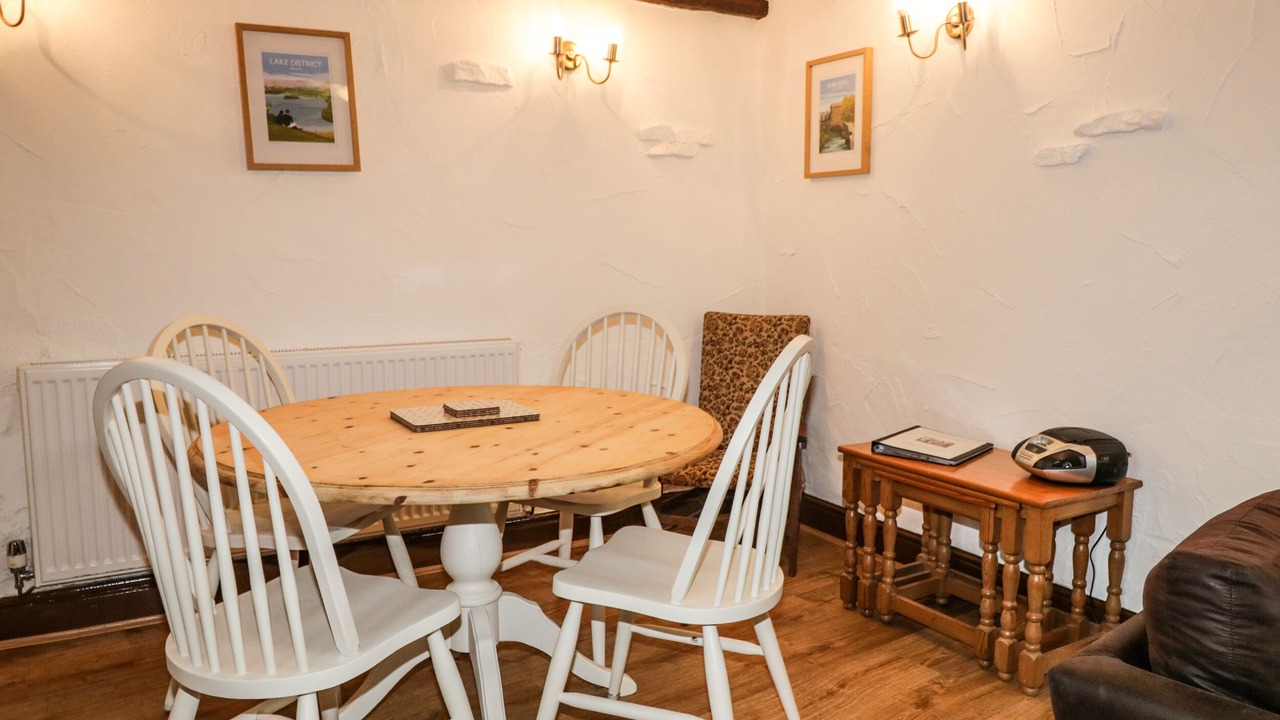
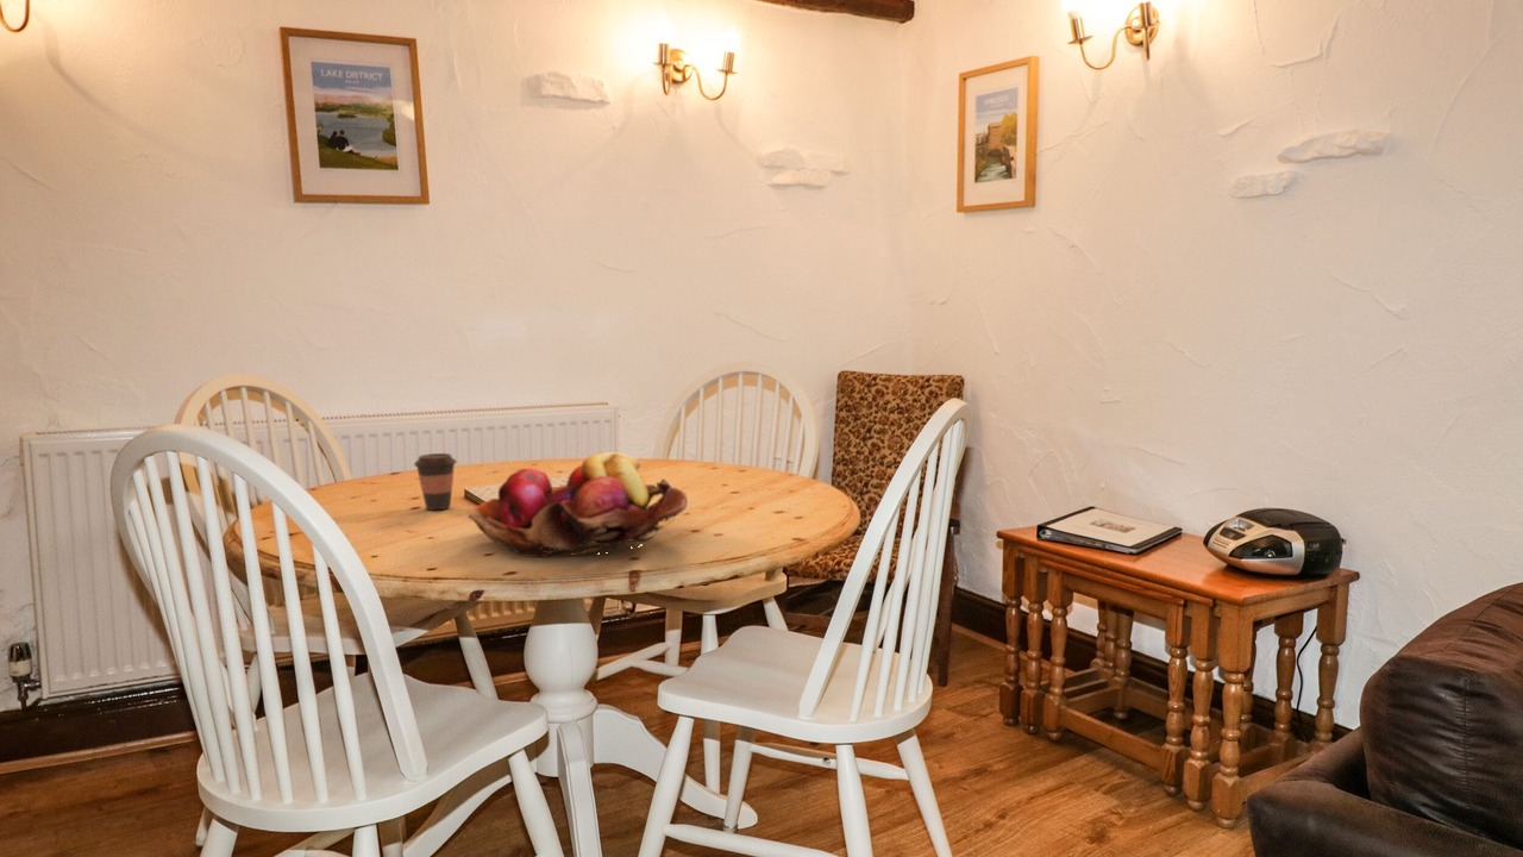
+ fruit basket (584, 500)
+ coffee cup (435, 481)
